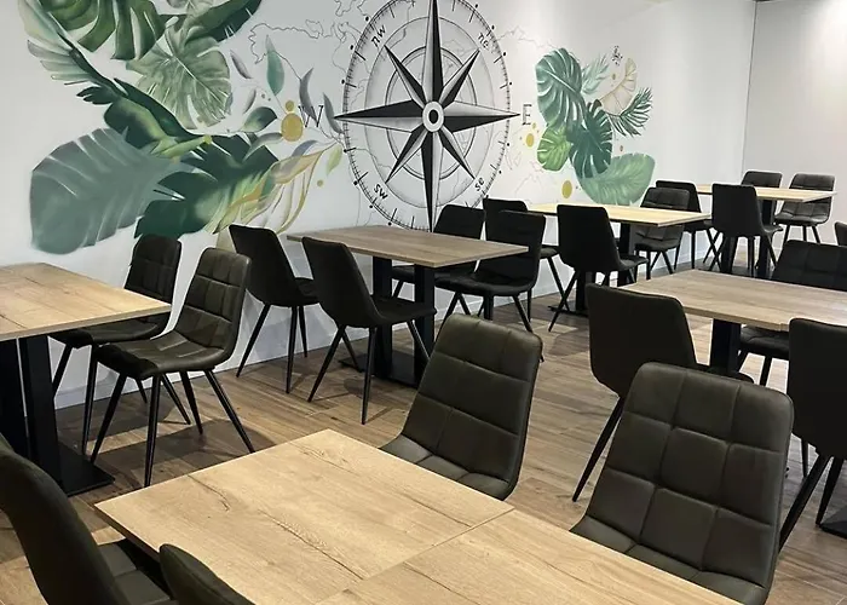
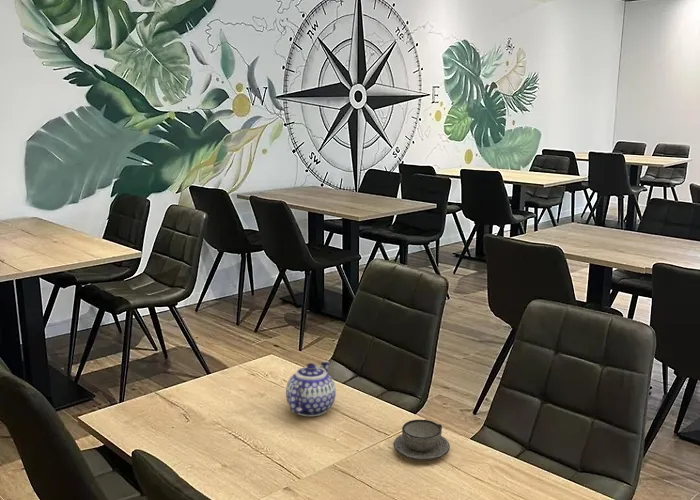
+ teacup (421, 439)
+ teapot (310, 386)
